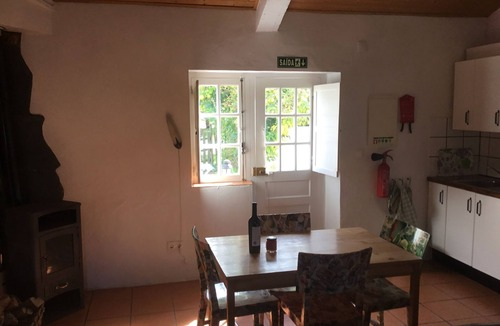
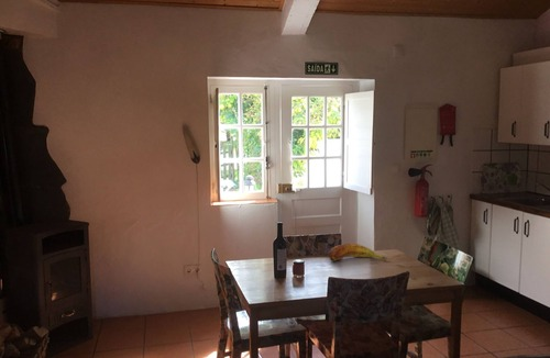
+ banana (354, 253)
